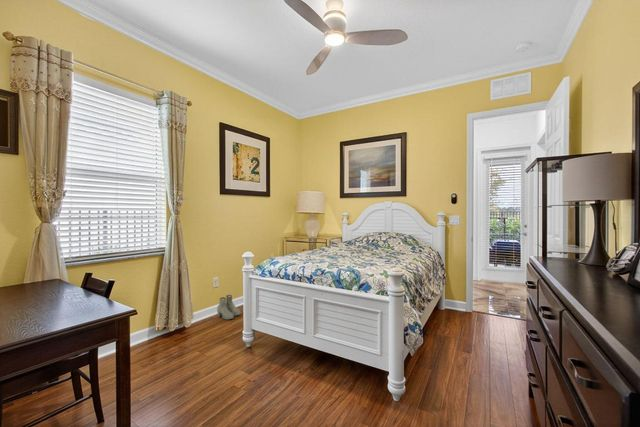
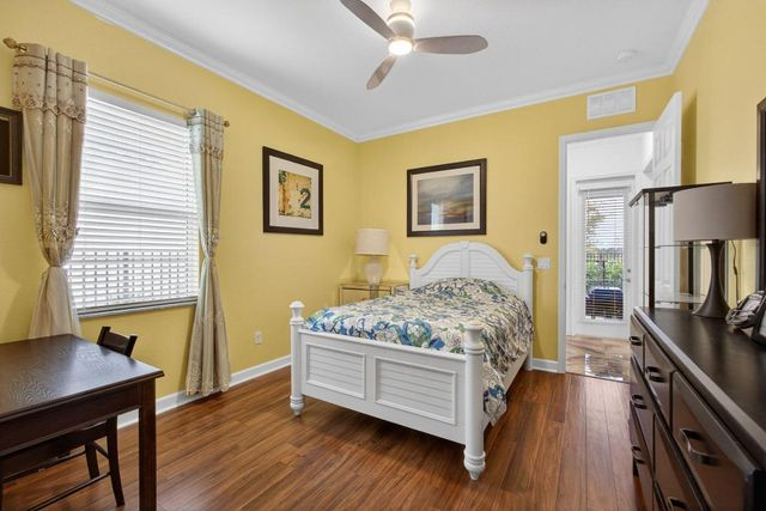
- boots (228, 306)
